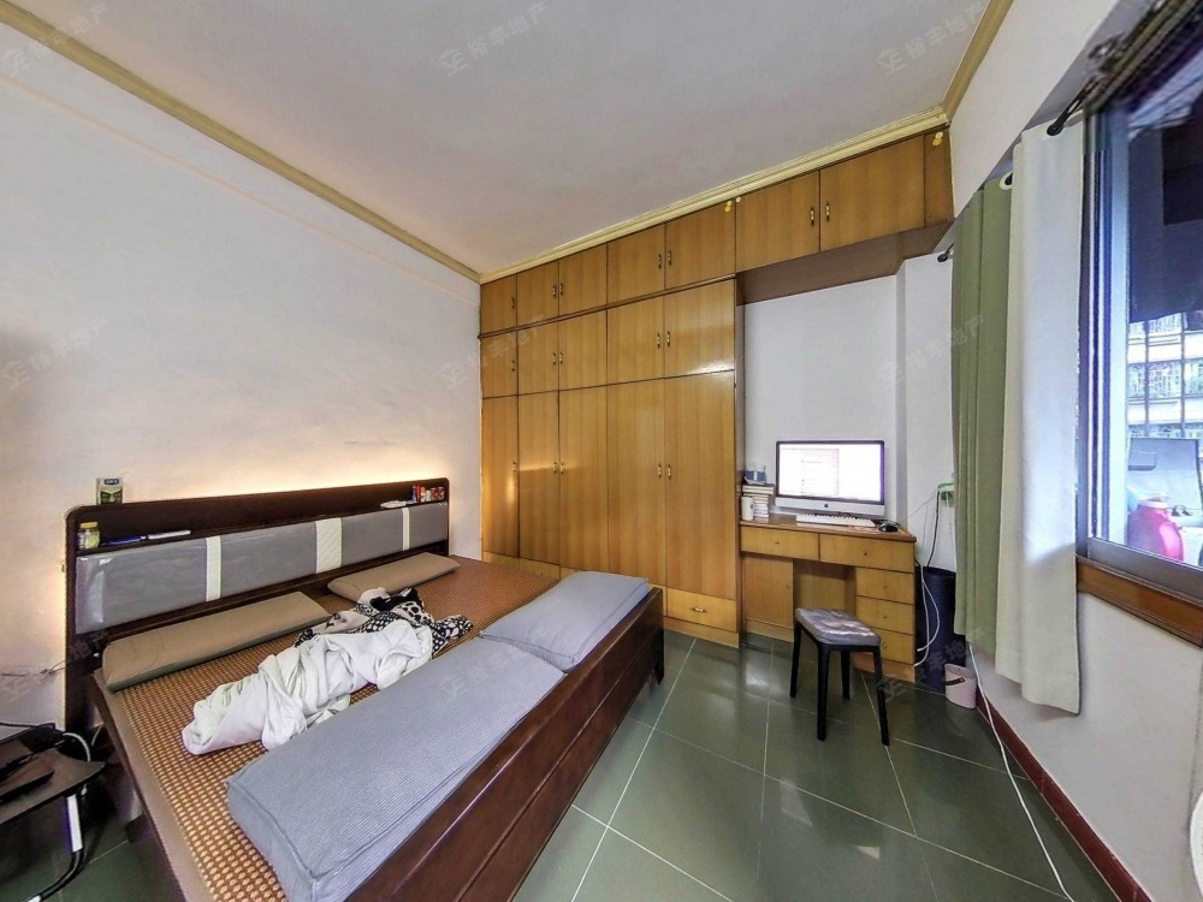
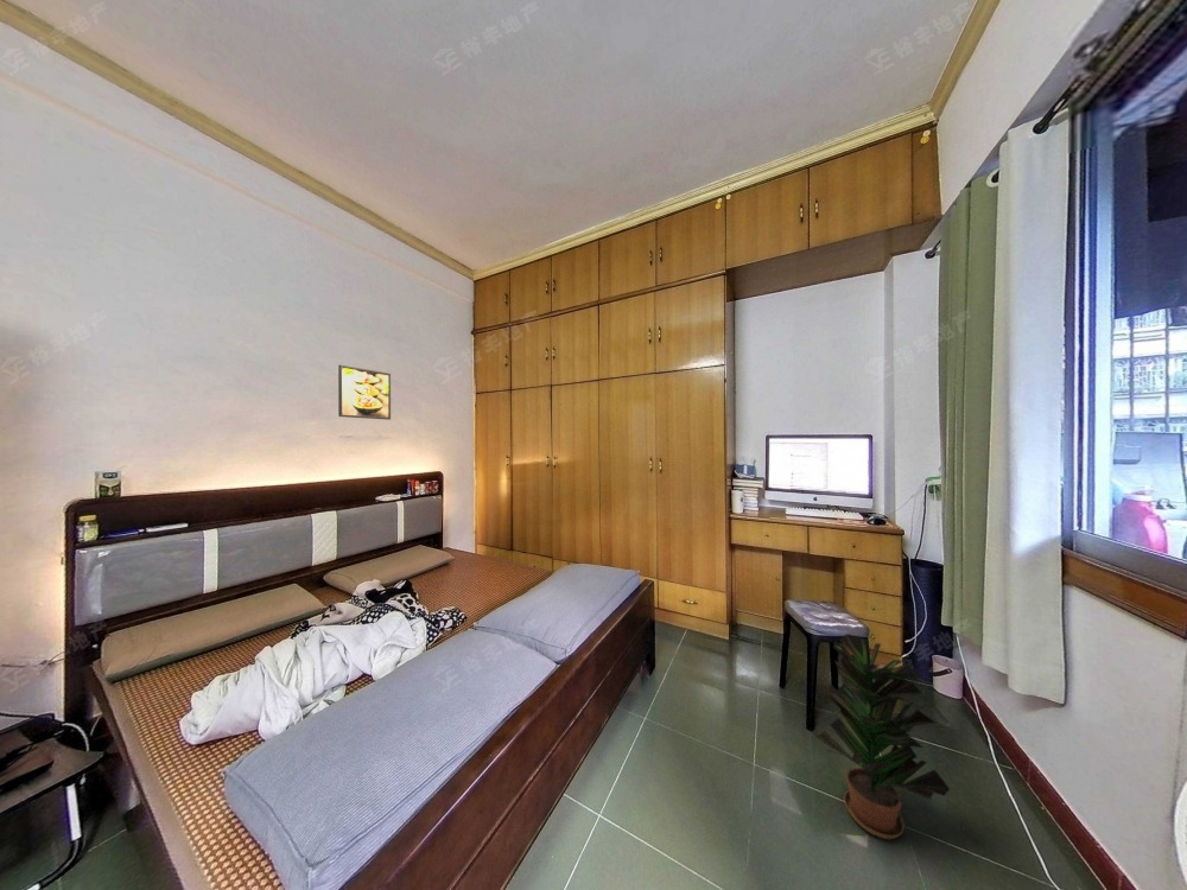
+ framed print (366, 393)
+ potted plant (869, 725)
